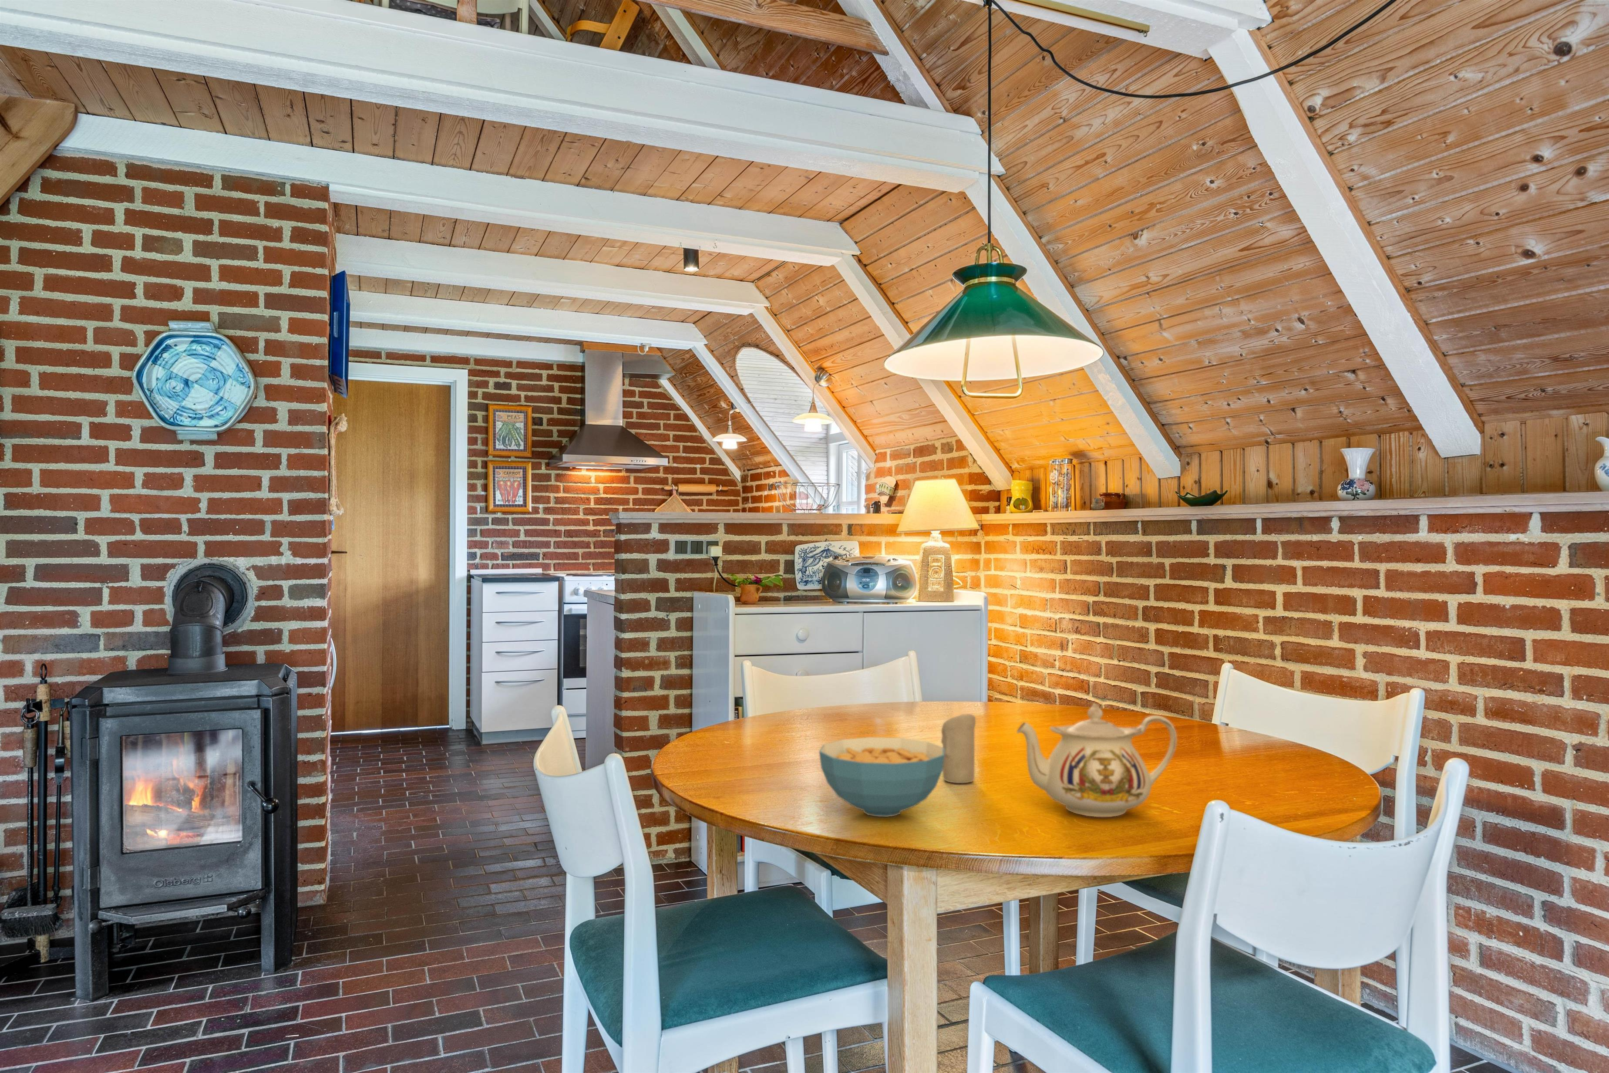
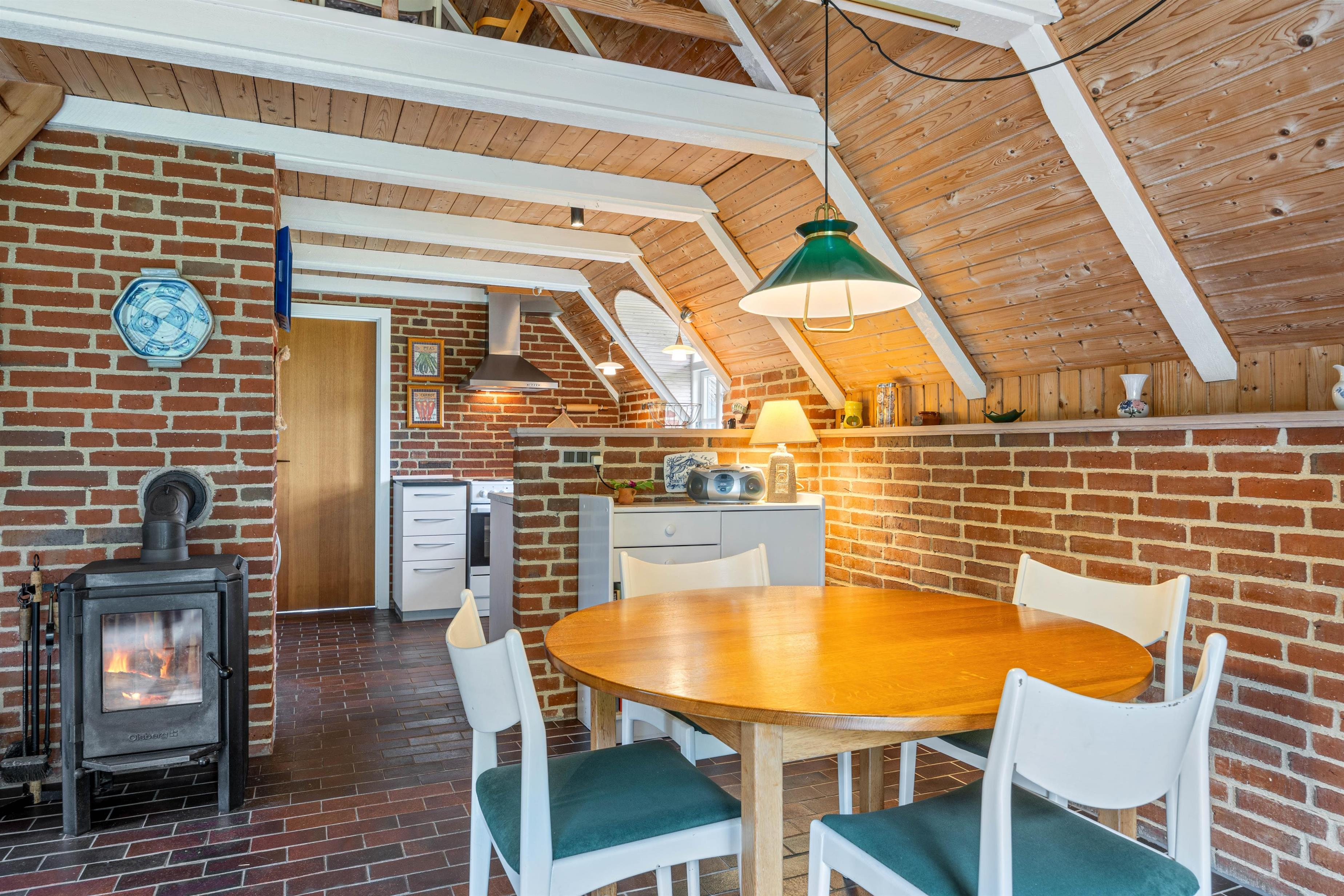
- cereal bowl (882, 781)
- teapot (1095, 757)
- candle (958, 746)
